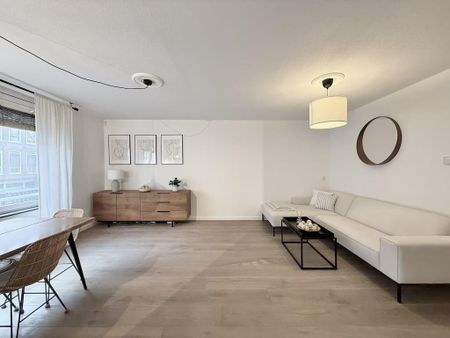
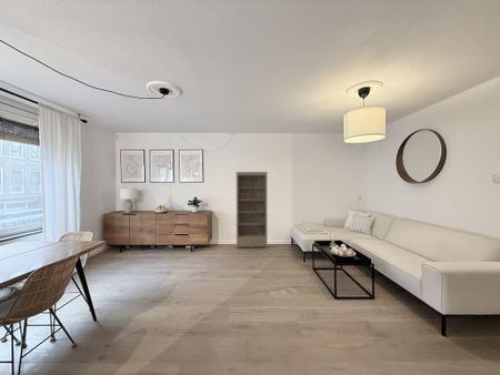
+ bookshelf (251, 209)
